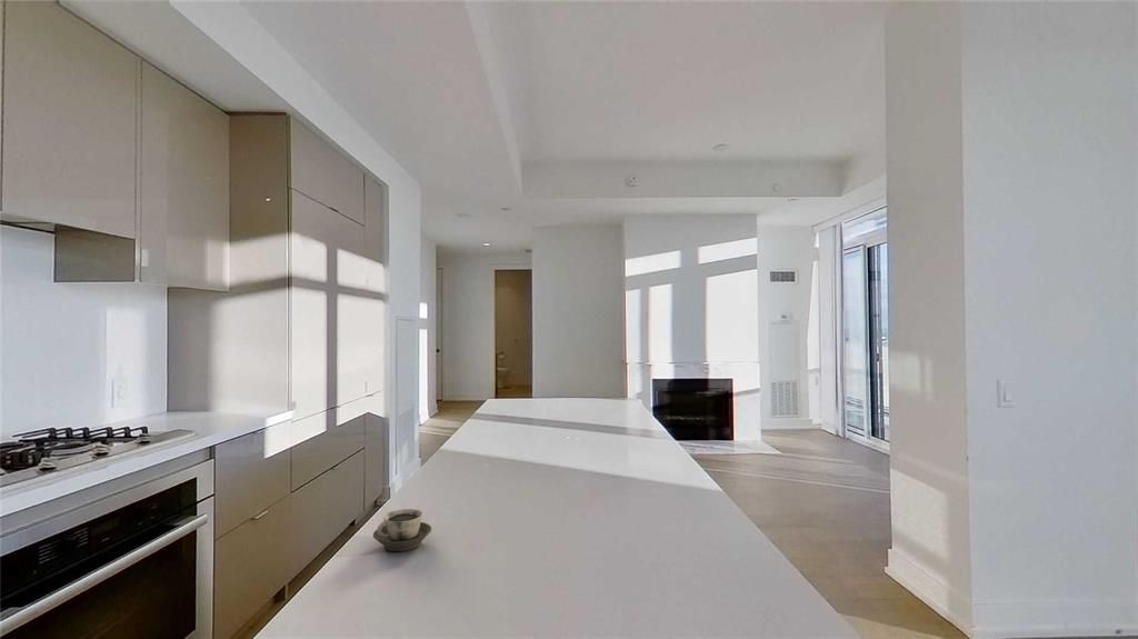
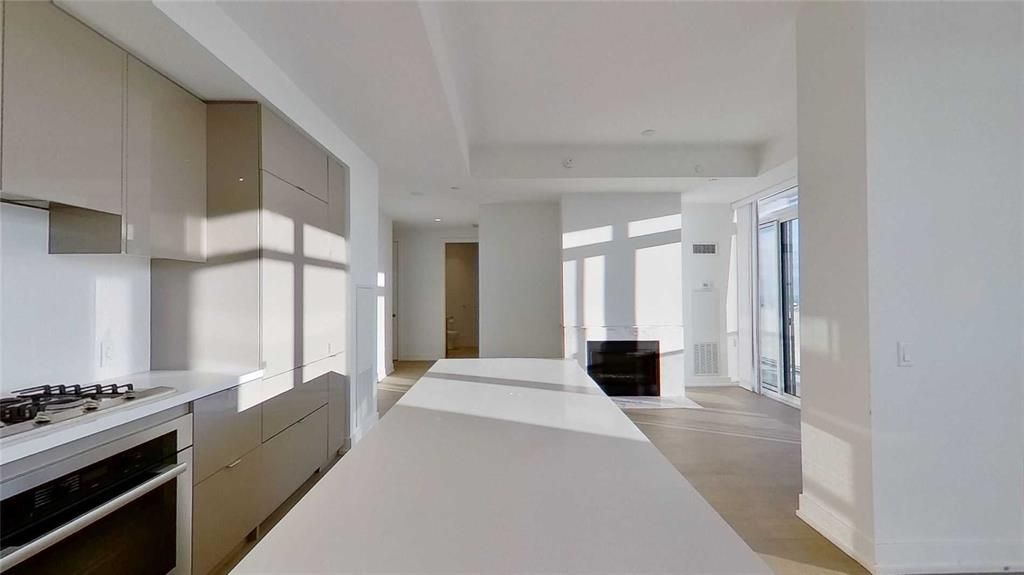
- cup (402, 529)
